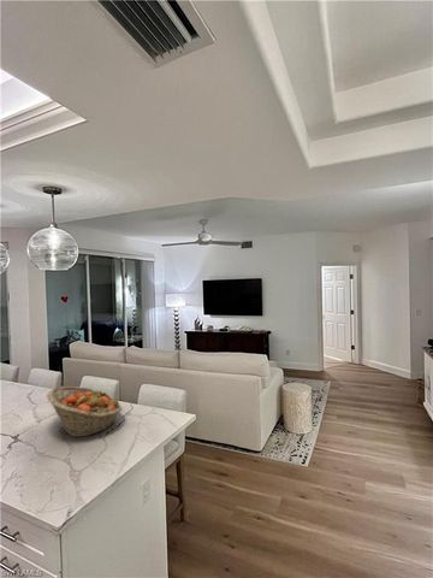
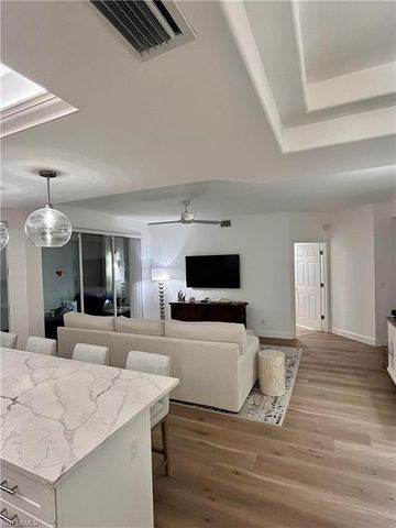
- fruit basket (84, 406)
